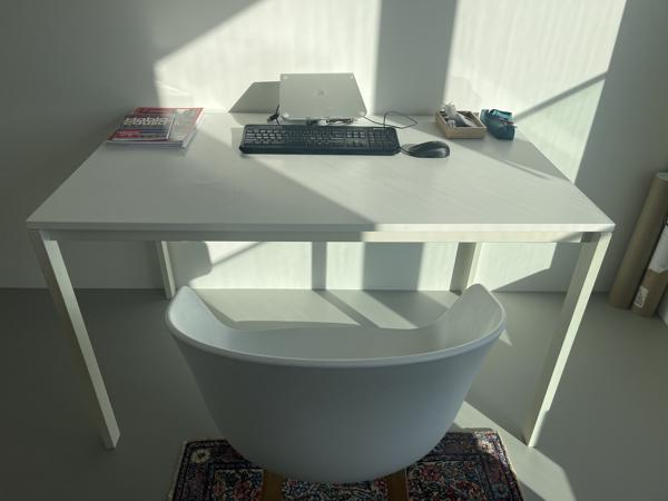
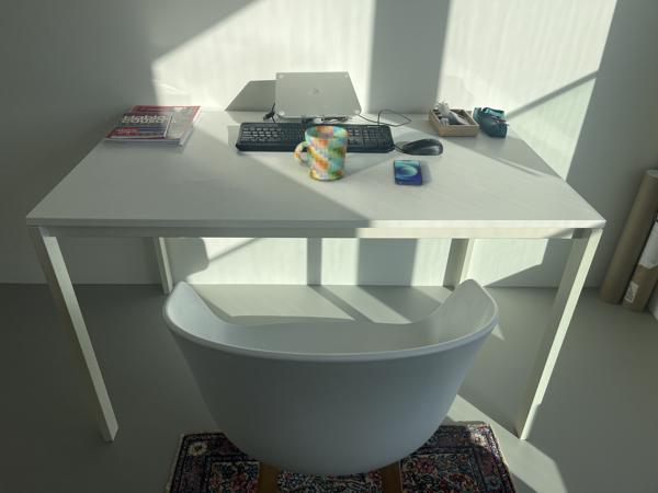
+ smartphone (407, 172)
+ mug (320, 153)
